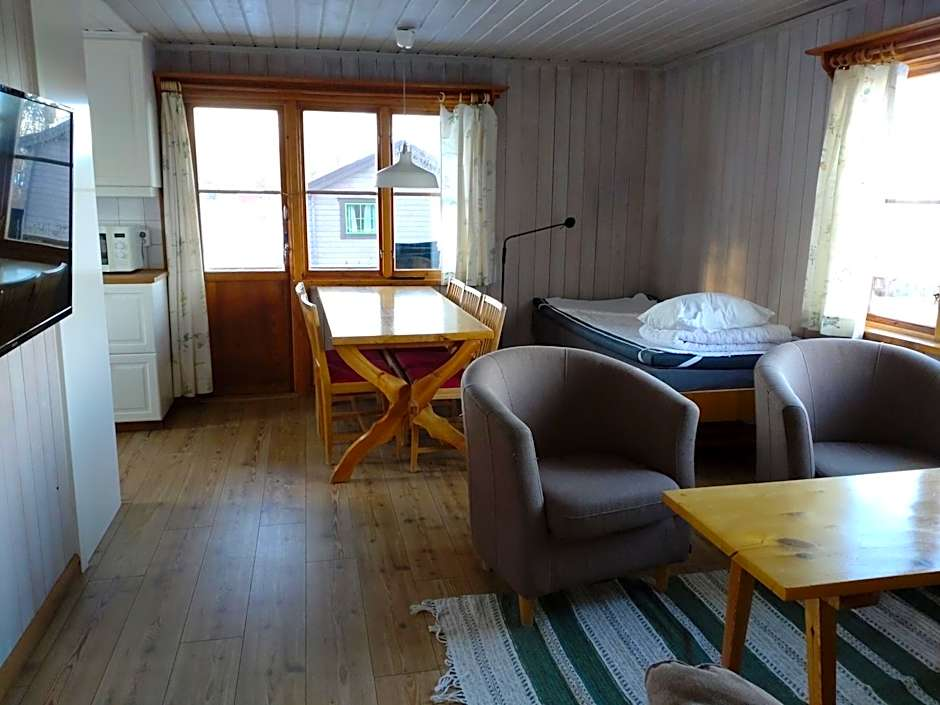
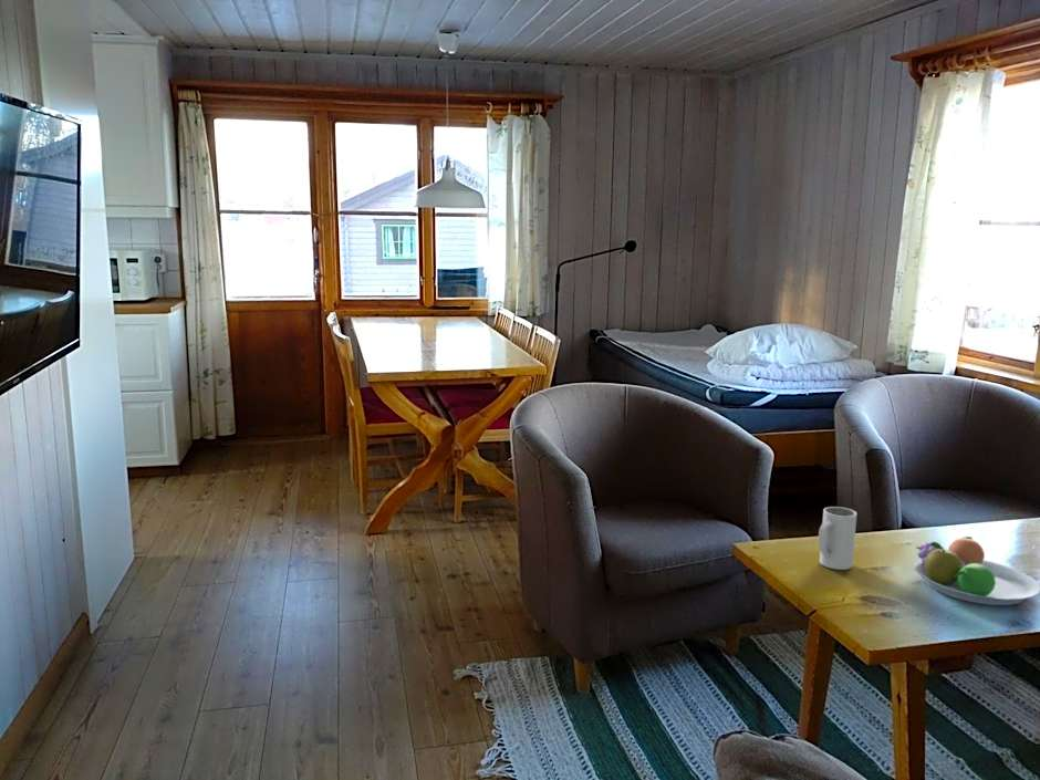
+ fruit bowl (973, 565)
+ mug (833, 539)
